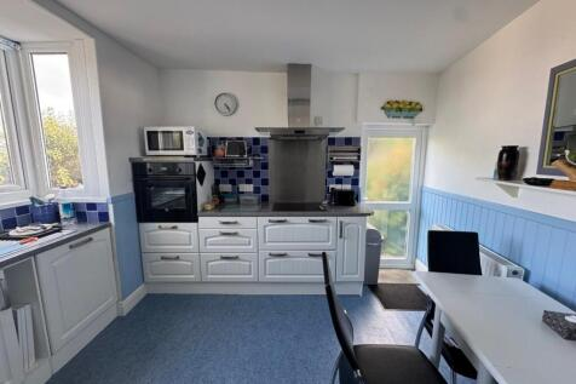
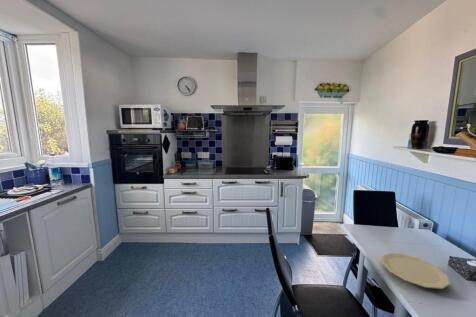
+ plate (412, 270)
